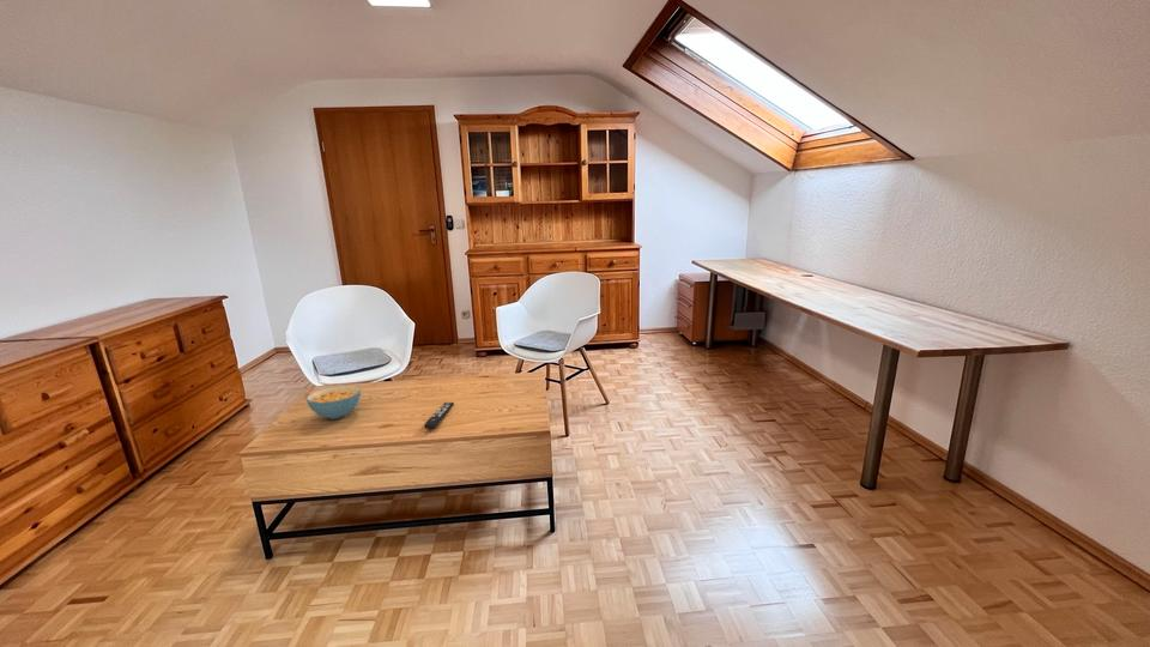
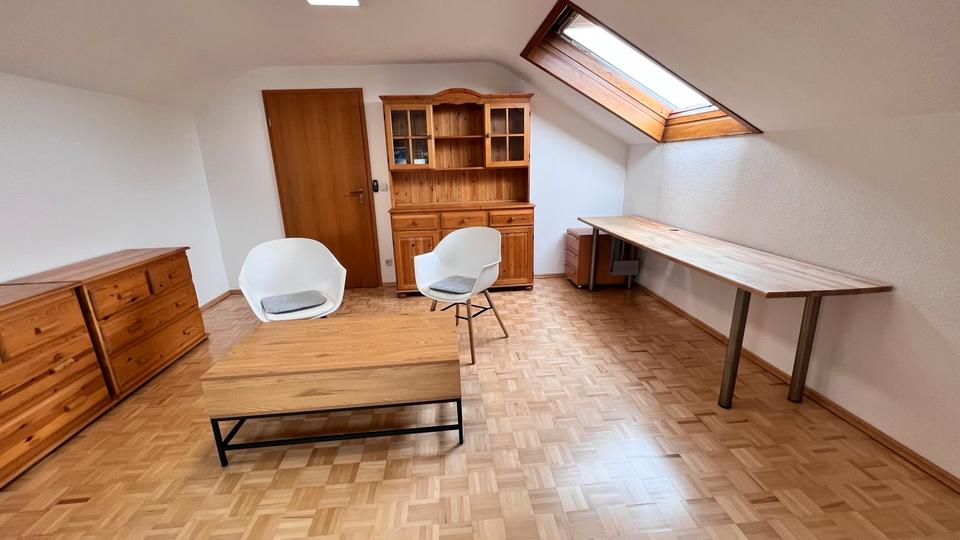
- remote control (440, 413)
- cereal bowl (335, 405)
